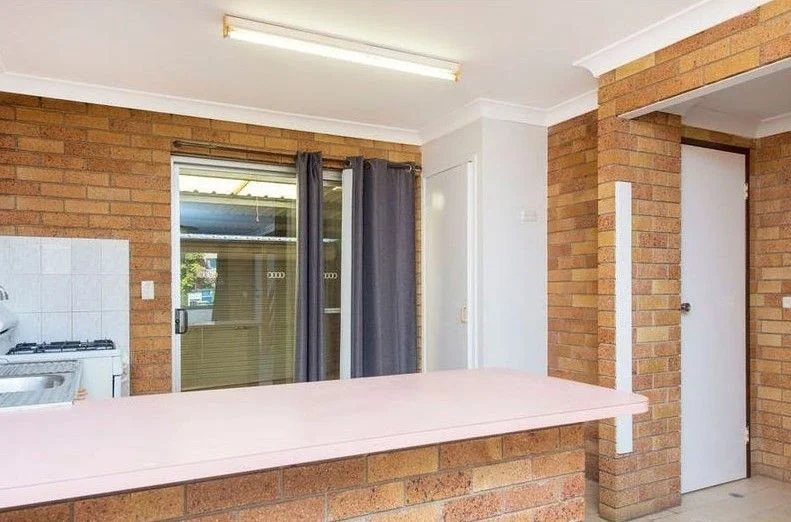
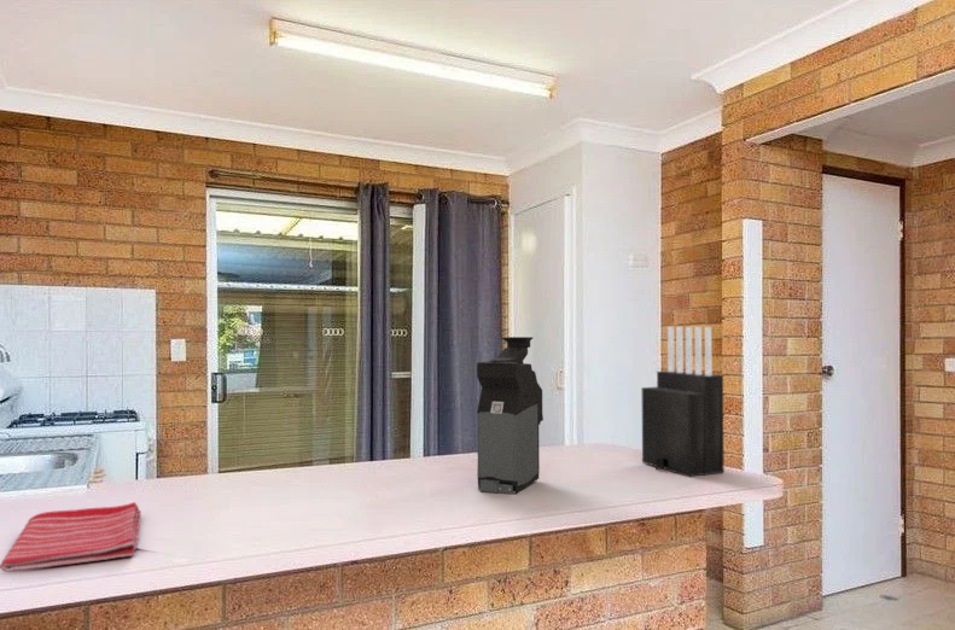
+ dish towel (78, 532)
+ knife block (676, 397)
+ coffee maker (511, 410)
